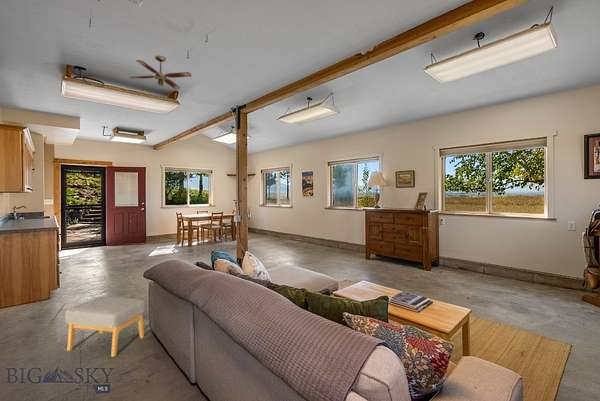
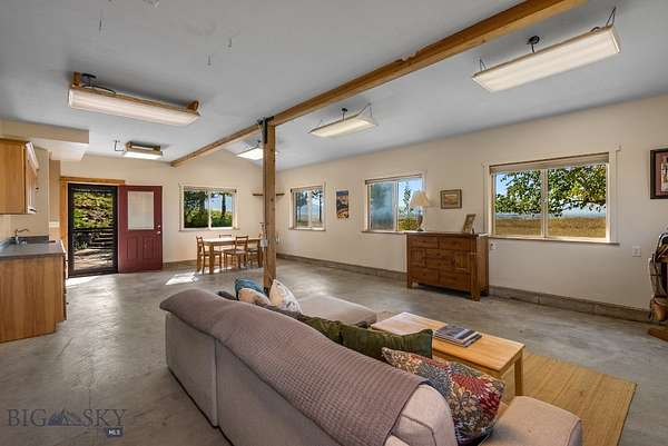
- ceiling fan (160, 71)
- footstool (107, 323)
